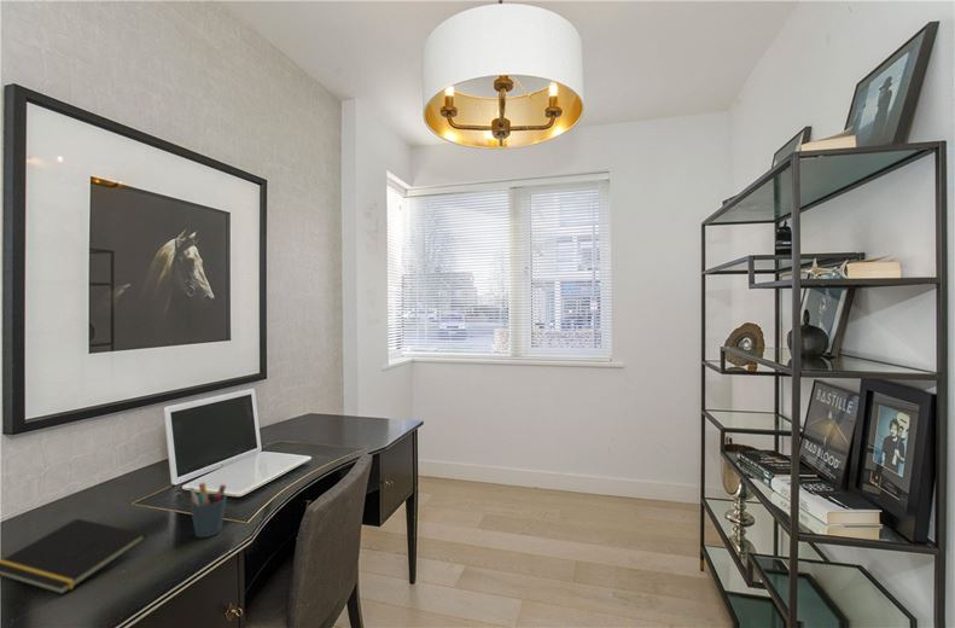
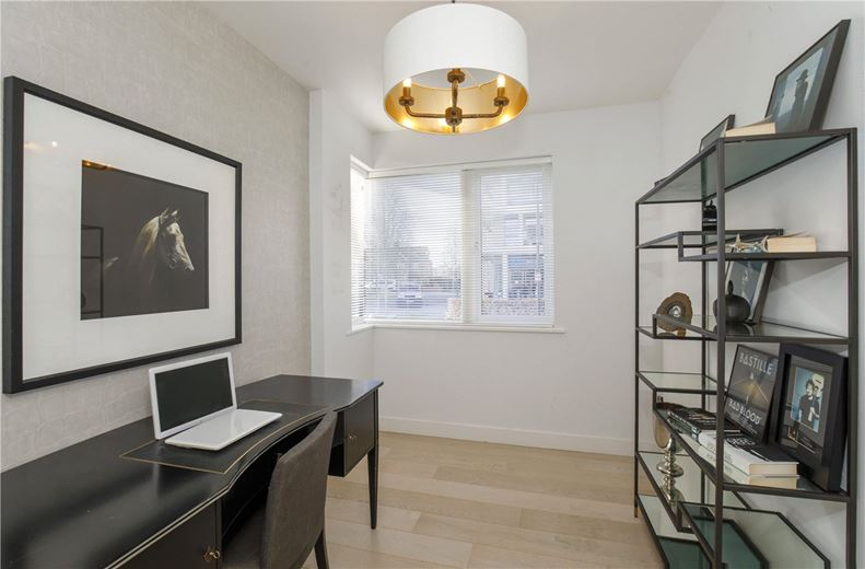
- notepad (70, 552)
- pen holder (208, 506)
